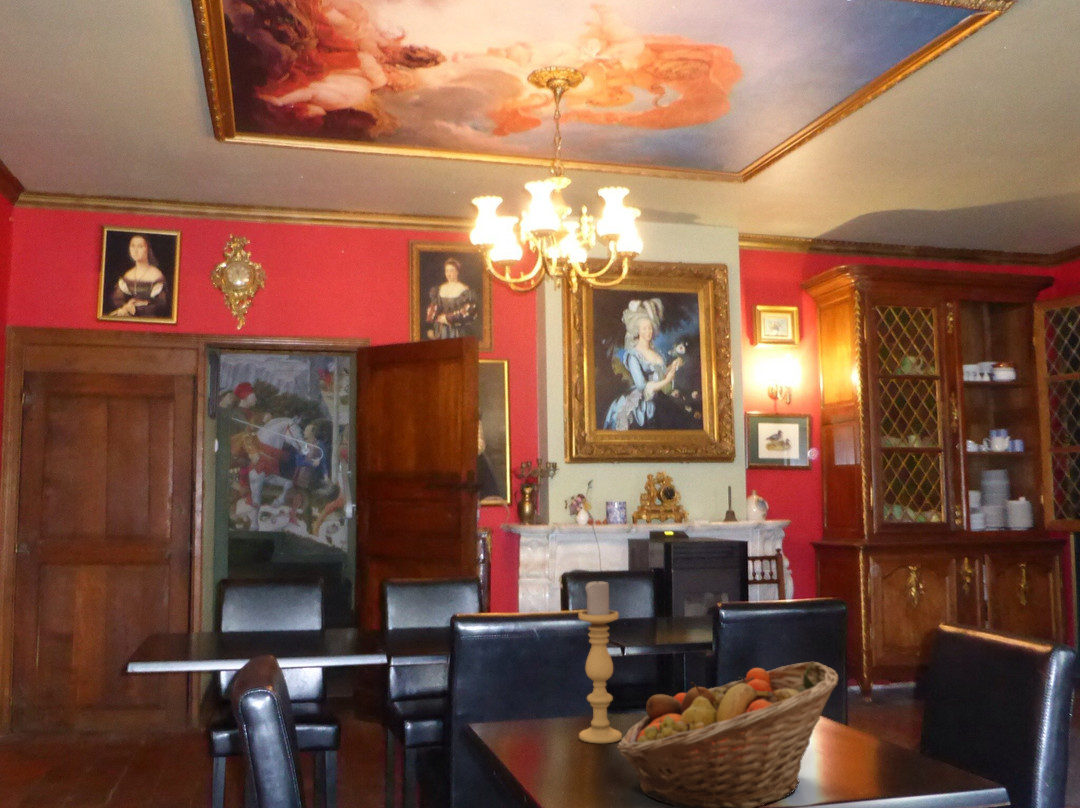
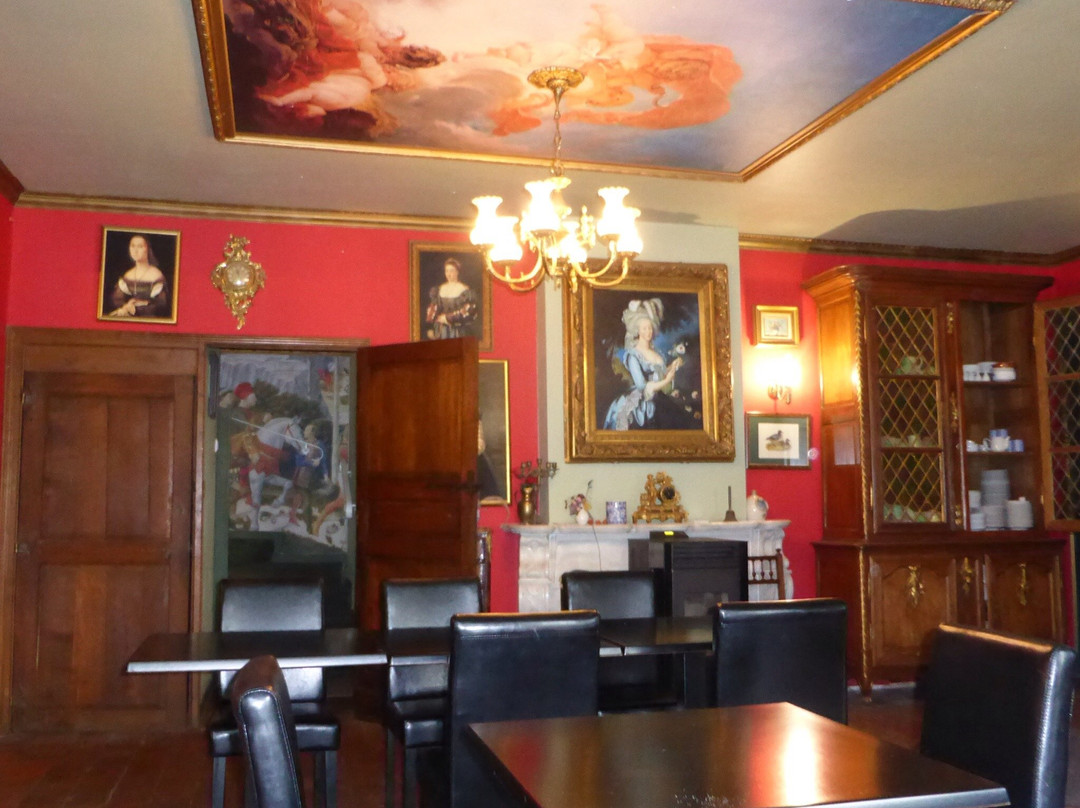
- fruit basket (729, 726)
- candle holder (599, 657)
